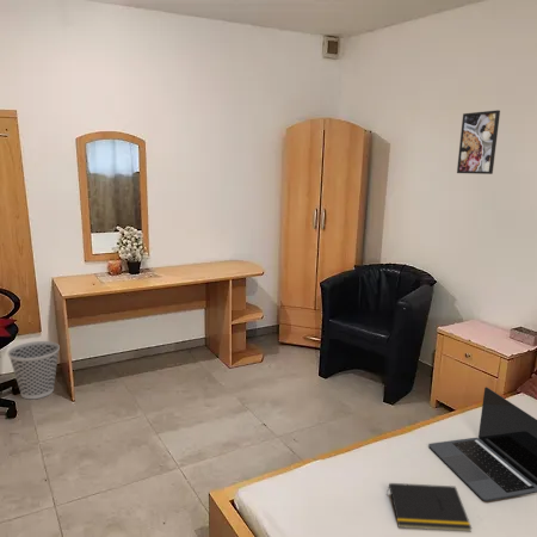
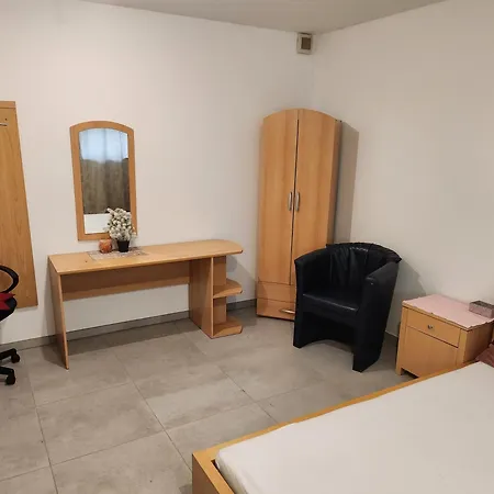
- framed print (477, 143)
- wastebasket (36, 370)
- notepad (427, 506)
- laptop (484, 438)
